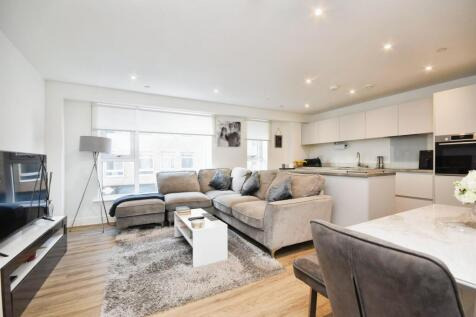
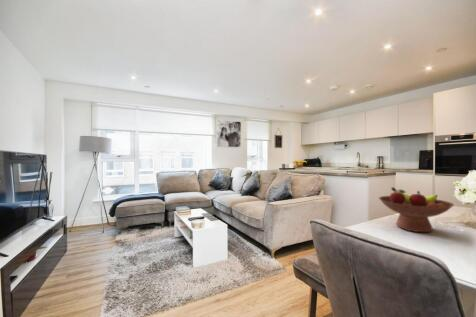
+ fruit bowl (413, 209)
